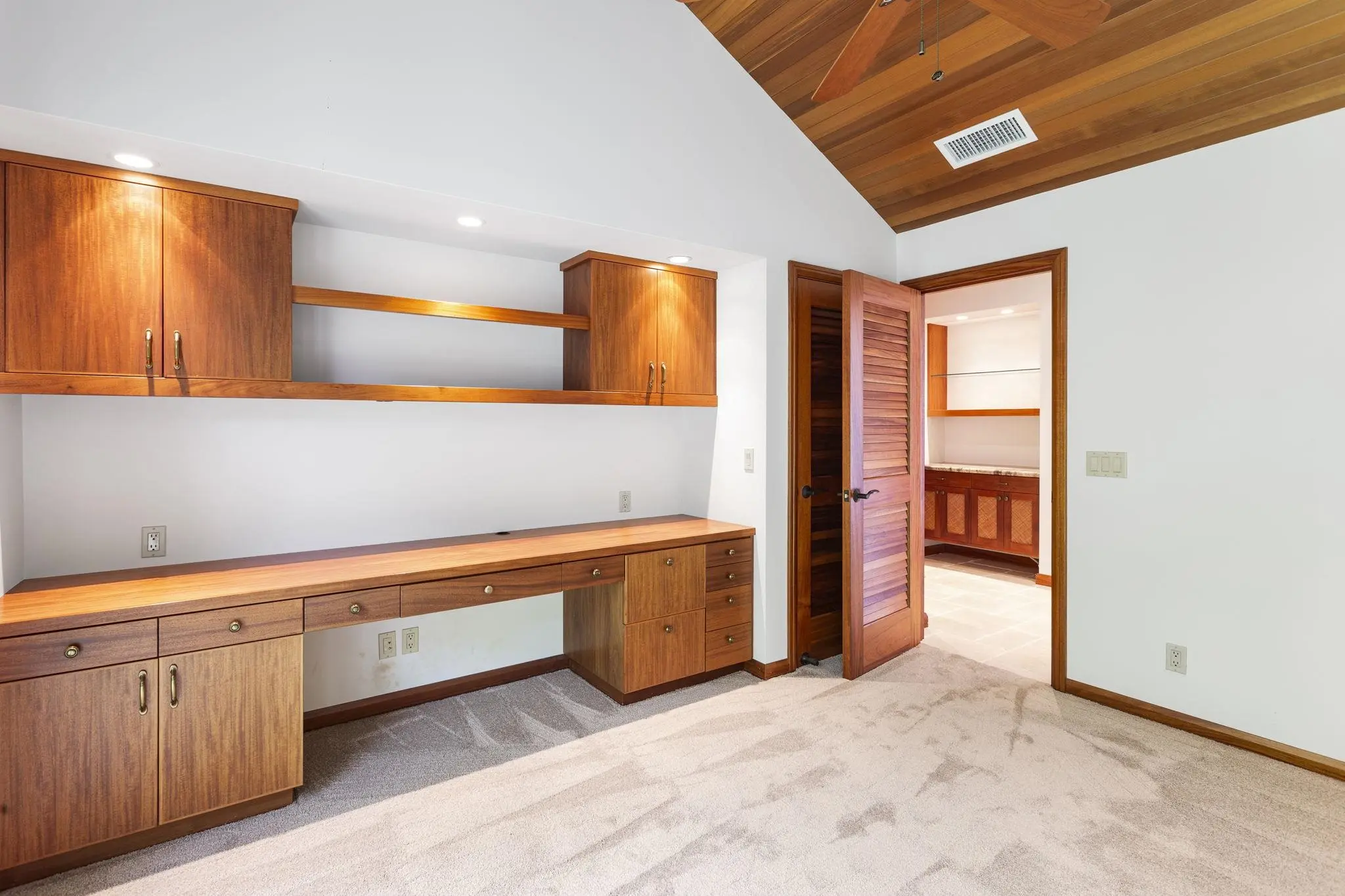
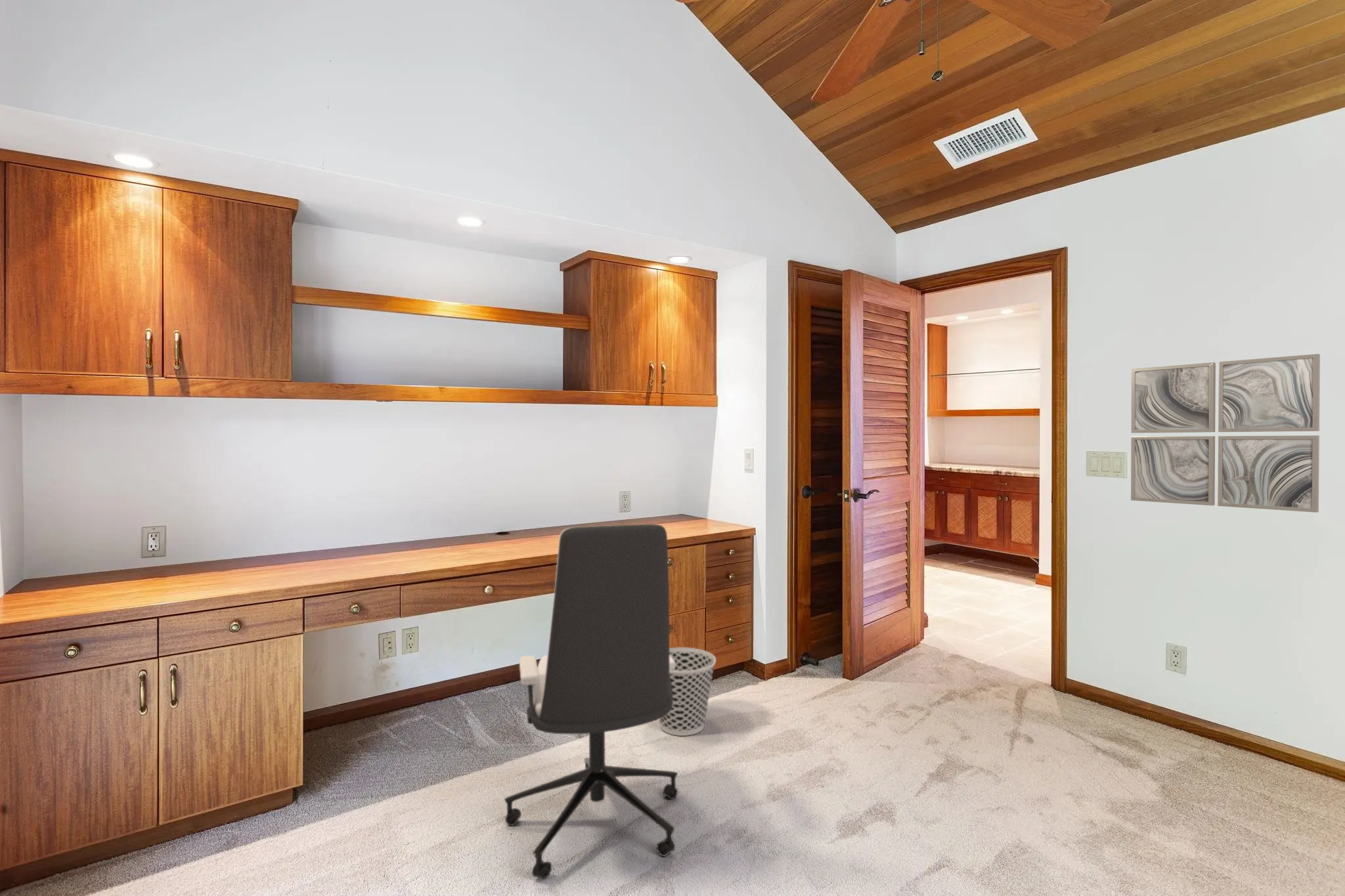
+ office chair (599, 672)
+ wall art (1218, 436)
+ wastebasket (682, 692)
